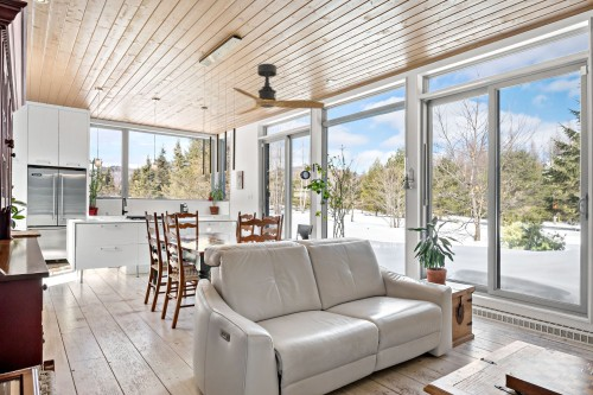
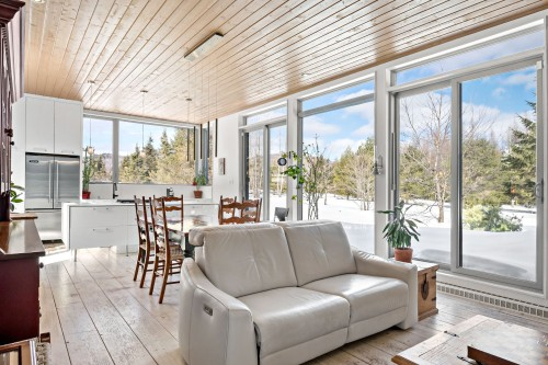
- ceiling fan (274, 90)
